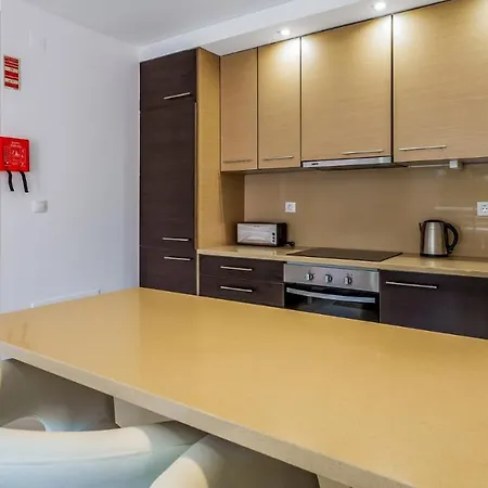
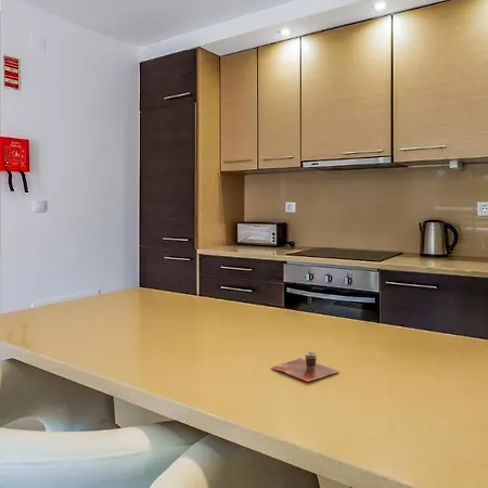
+ cup (304, 361)
